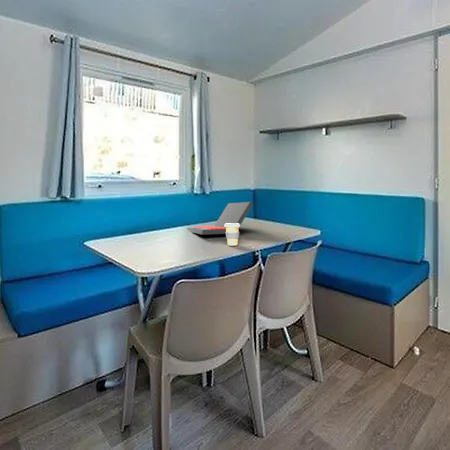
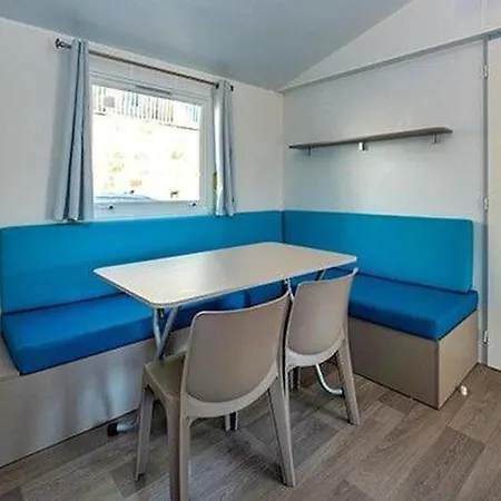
- coffee cup (232, 234)
- laptop (219, 218)
